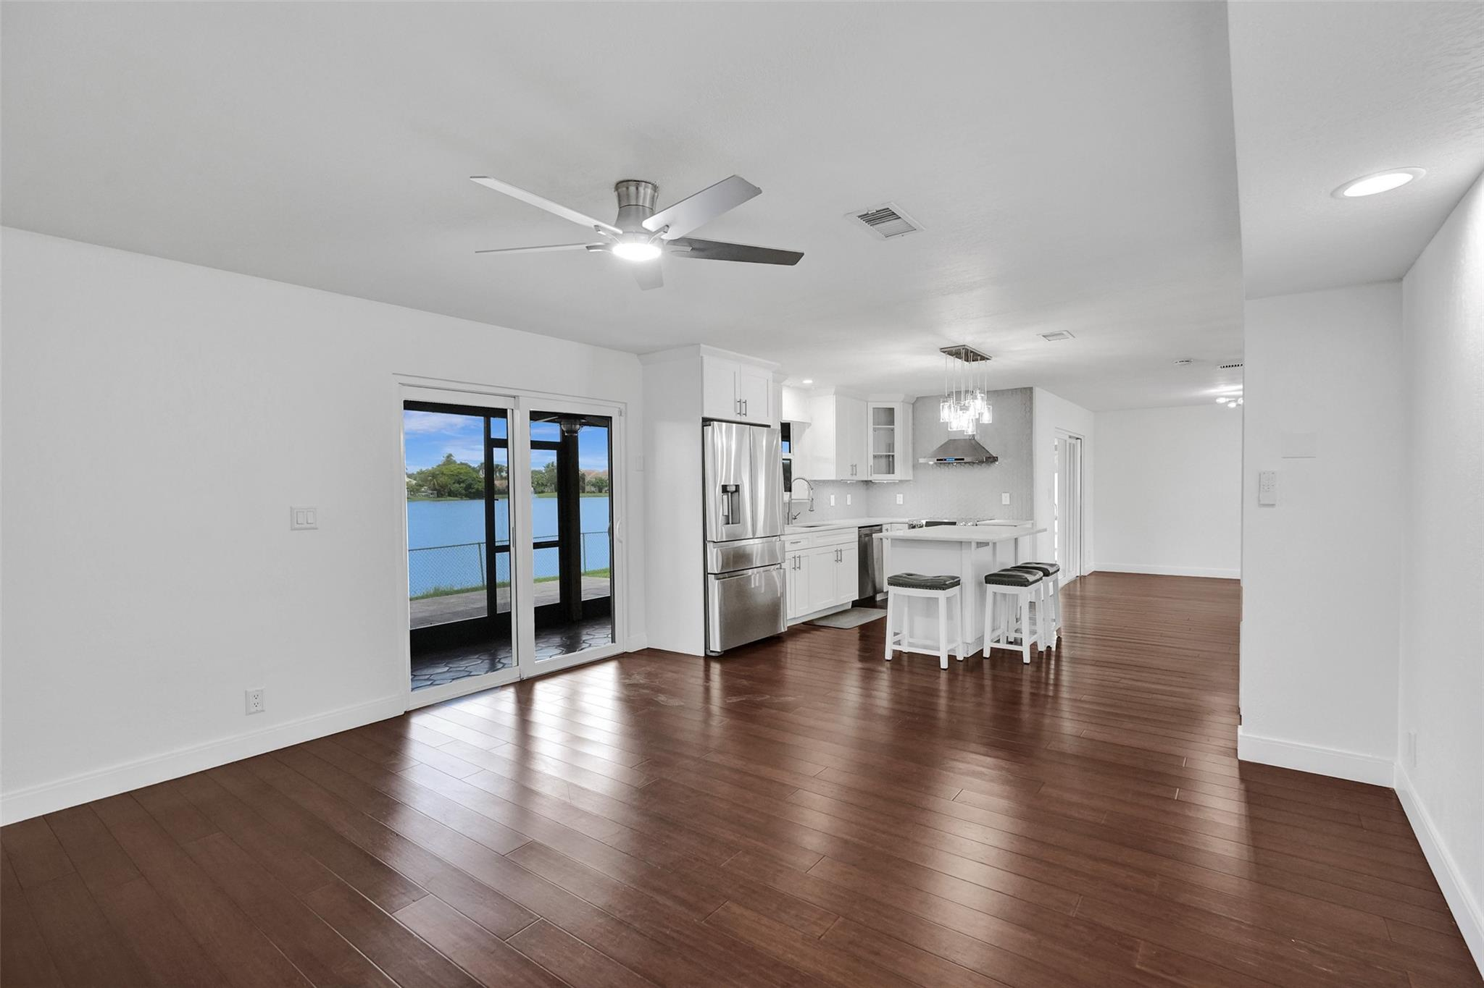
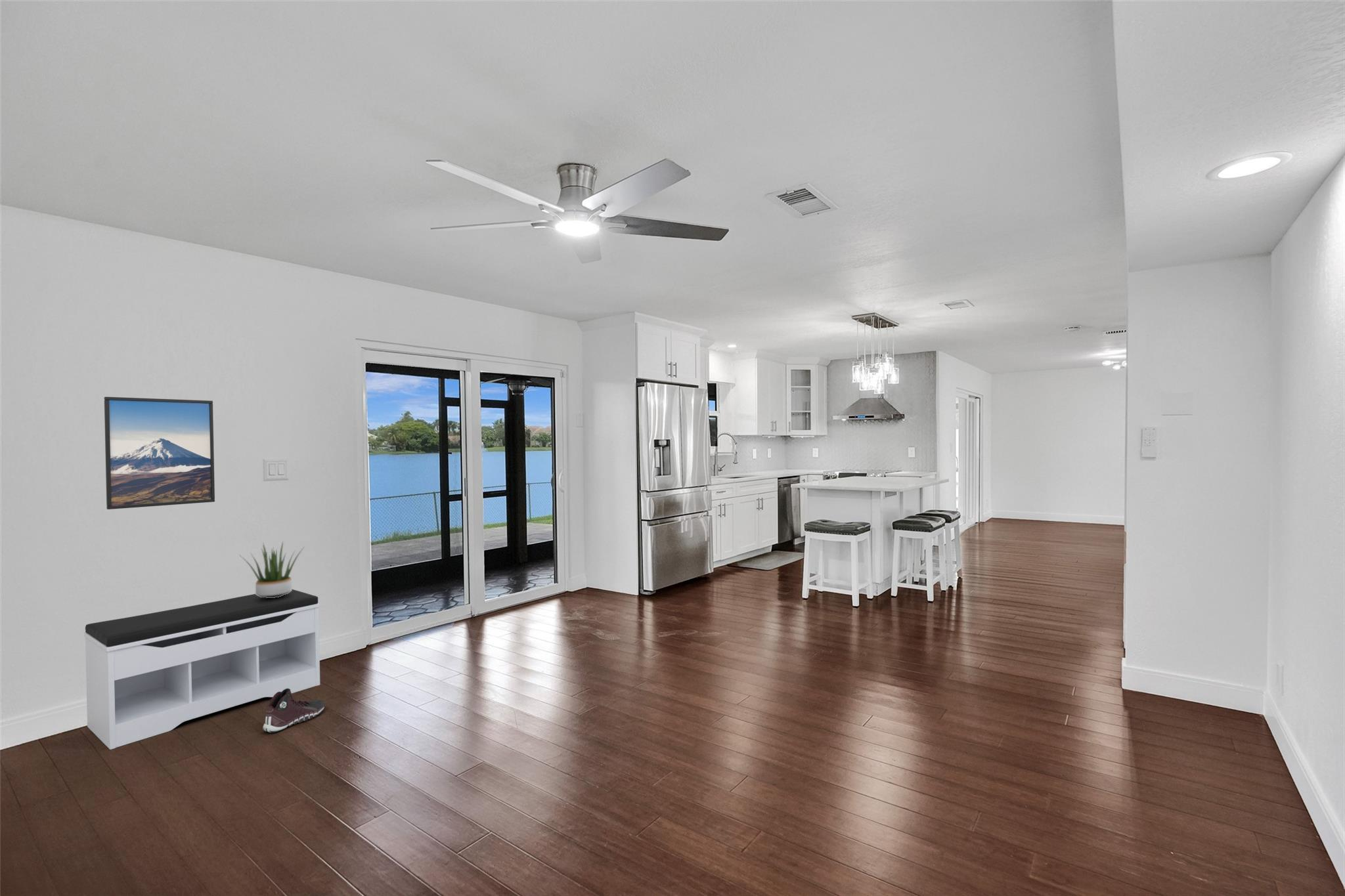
+ sneaker (296, 703)
+ potted plant (273, 569)
+ bench (211, 656)
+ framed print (162, 452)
